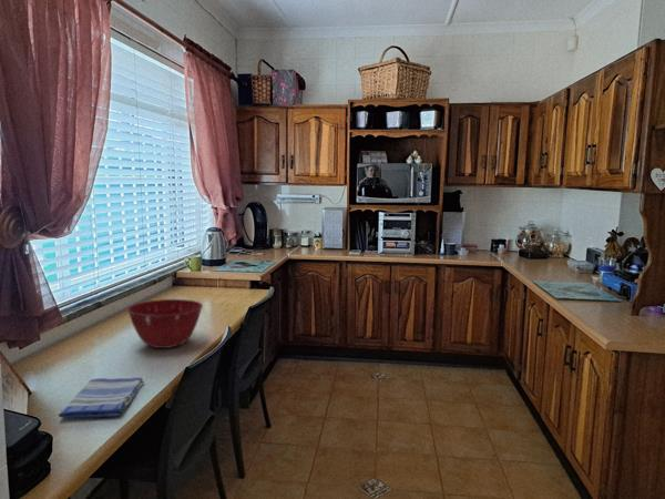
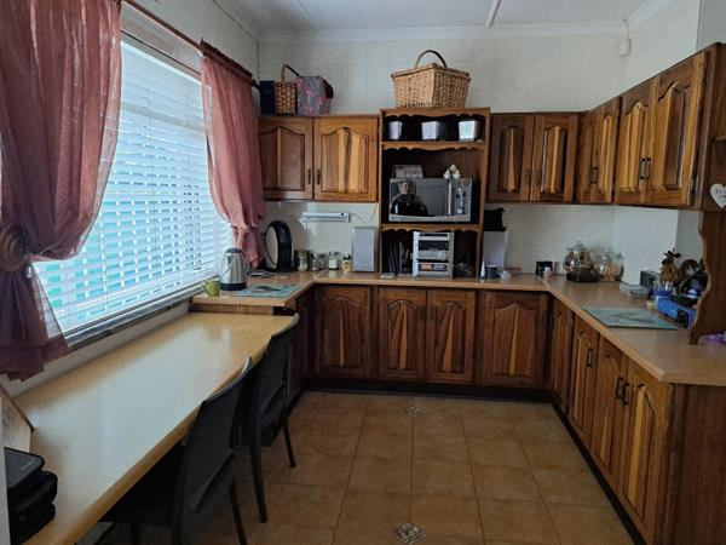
- mixing bowl (166, 324)
- dish towel (104, 395)
